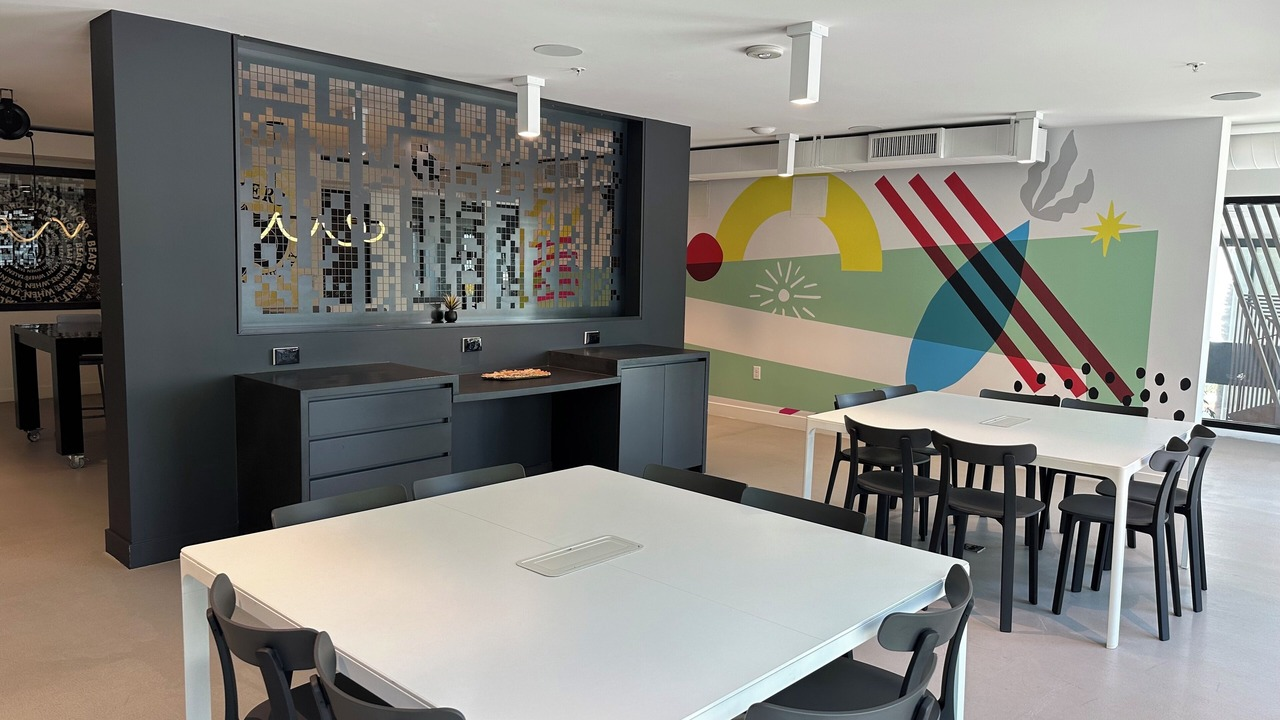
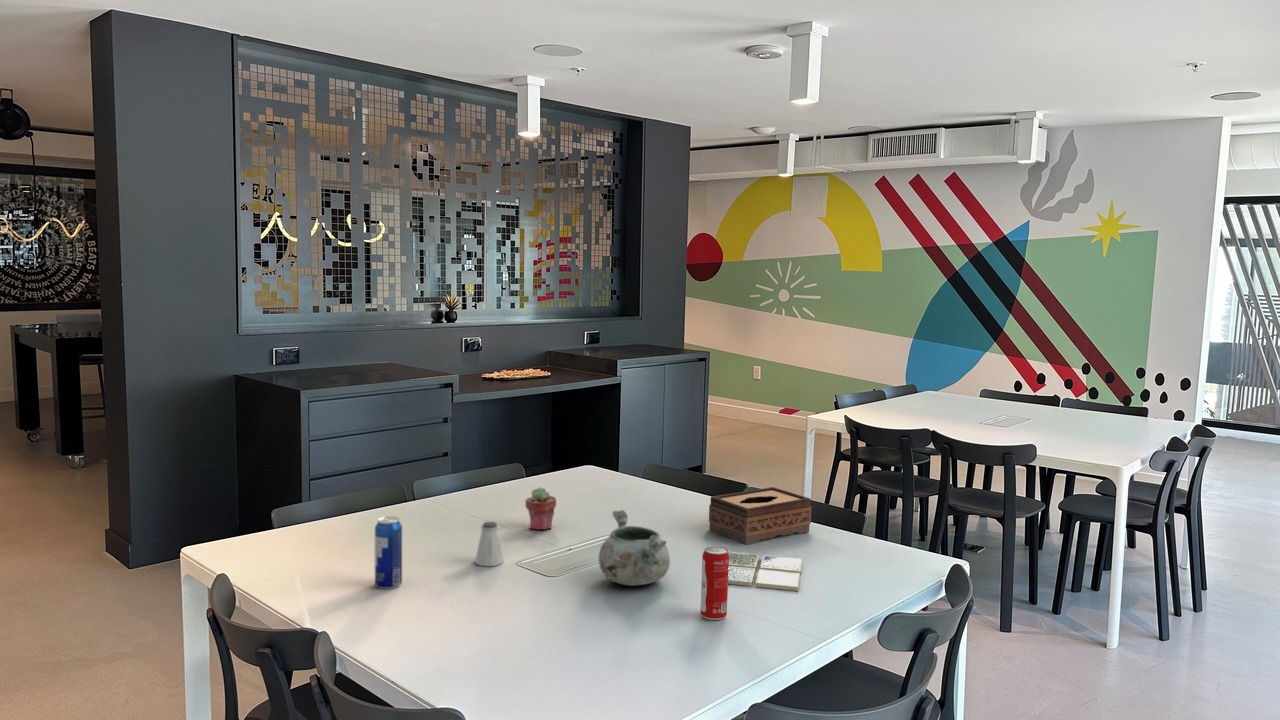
+ decorative bowl (634, 551)
+ potted succulent (540, 507)
+ beverage can (714, 582)
+ beverage can (388, 552)
+ drink coaster (758, 571)
+ tissue box (760, 514)
+ saltshaker (489, 542)
